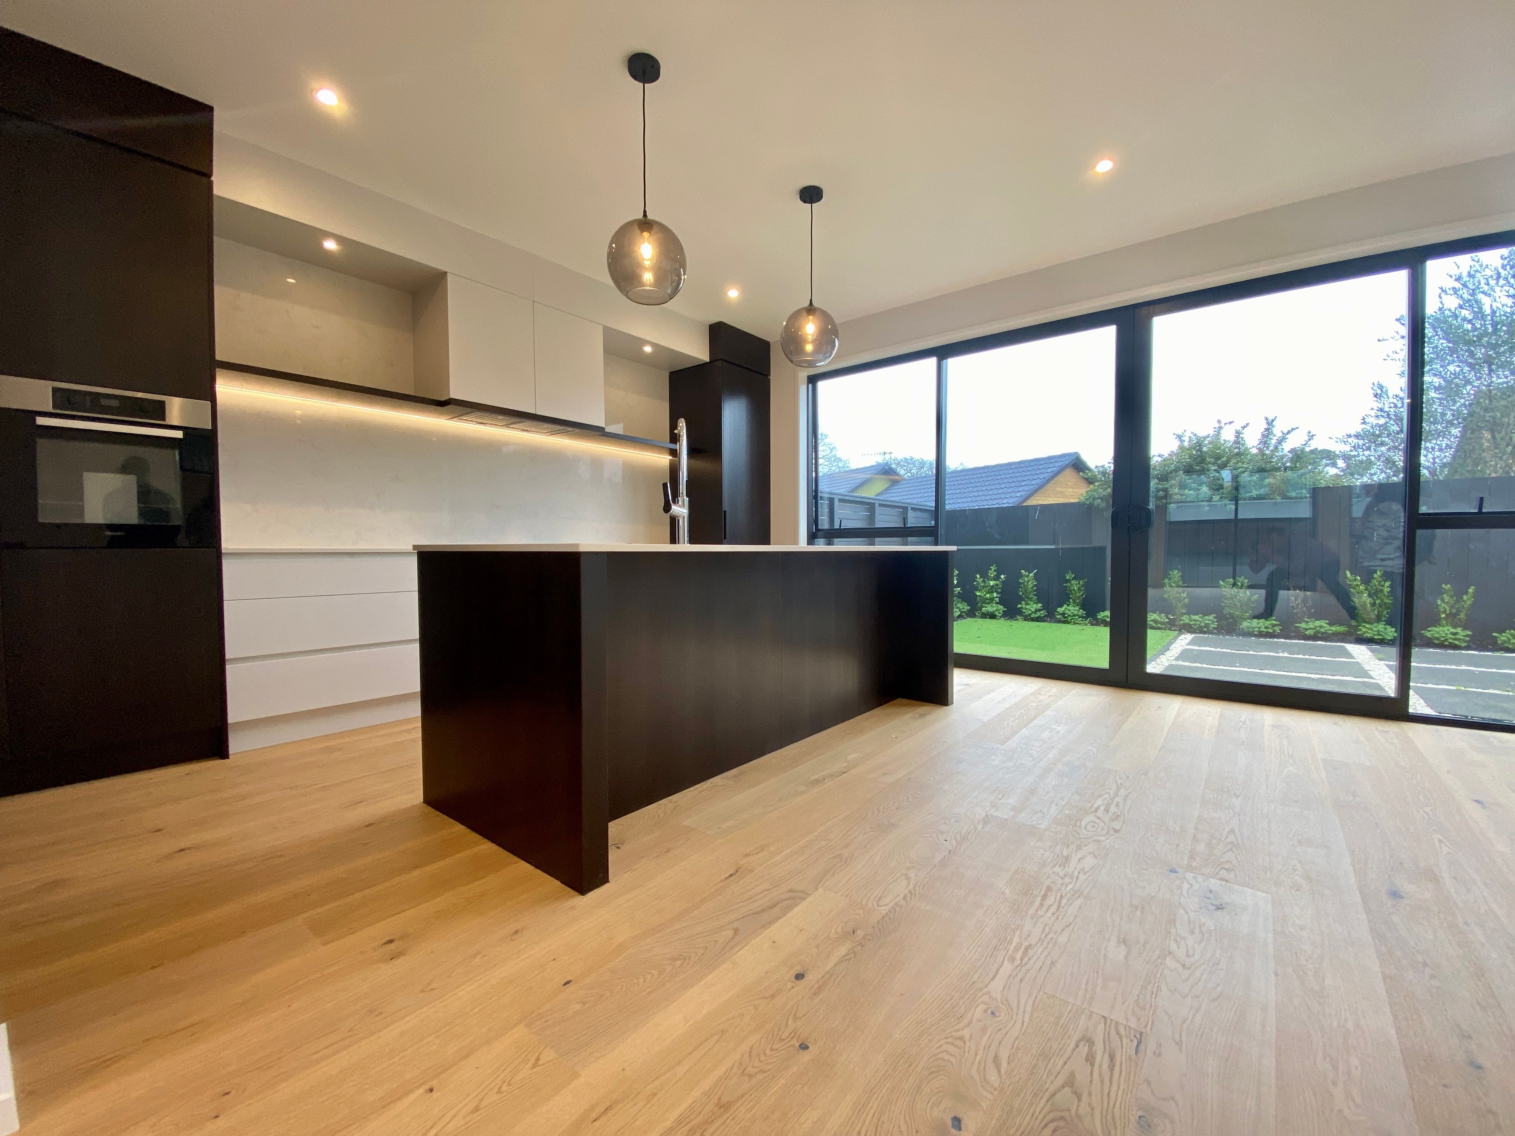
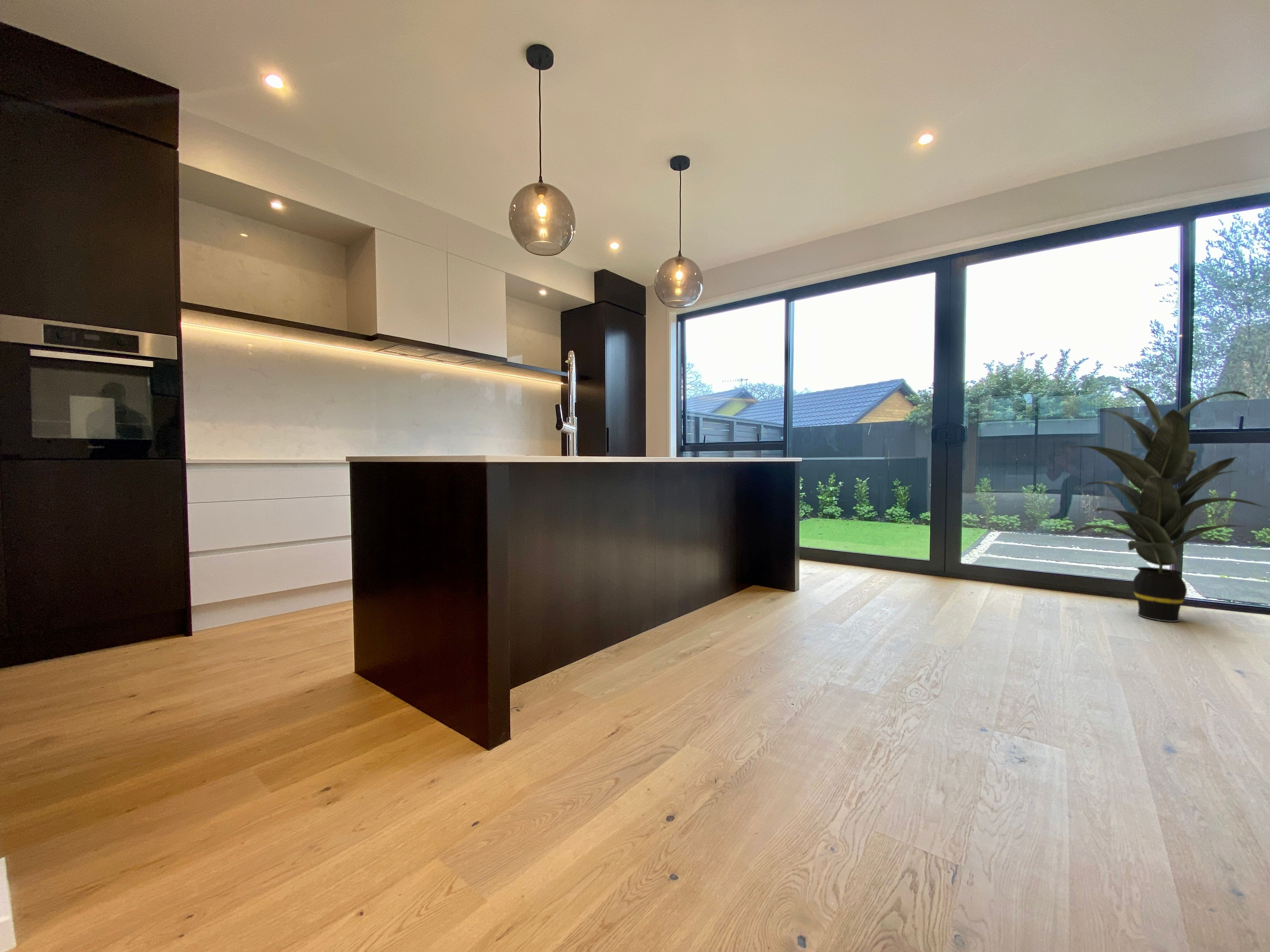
+ indoor plant (1148, 500)
